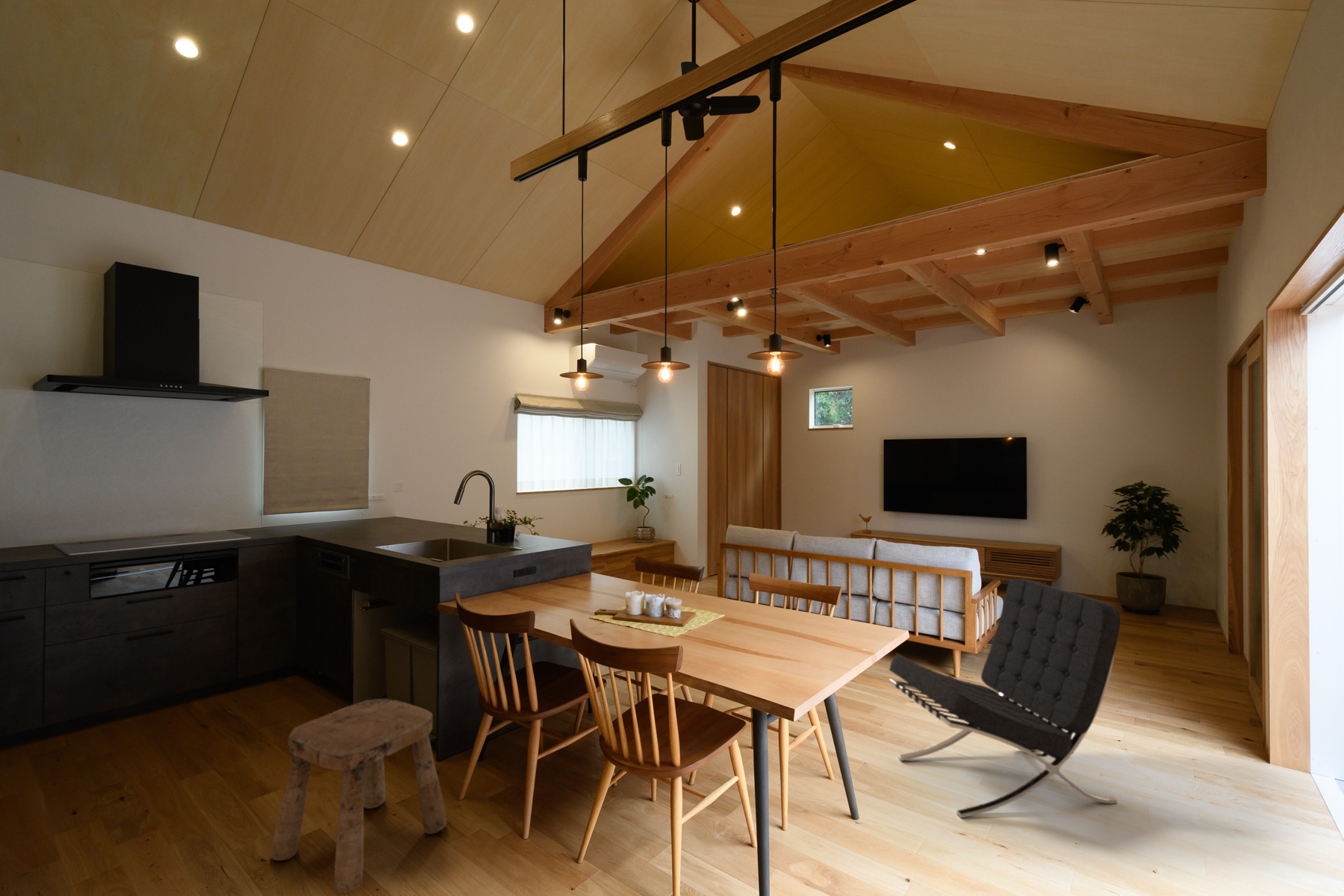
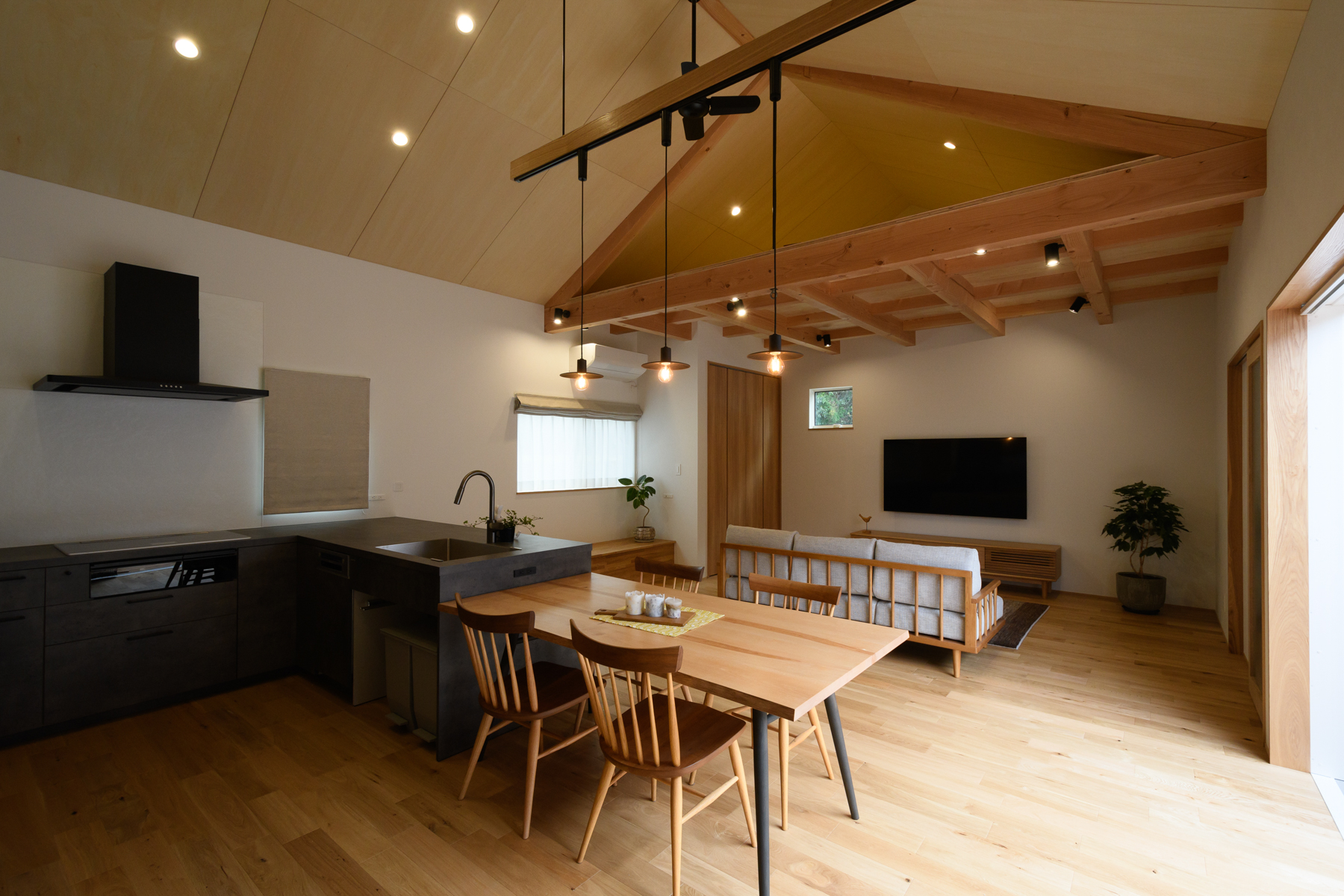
- stool (363, 783)
- lounge chair (995, 684)
